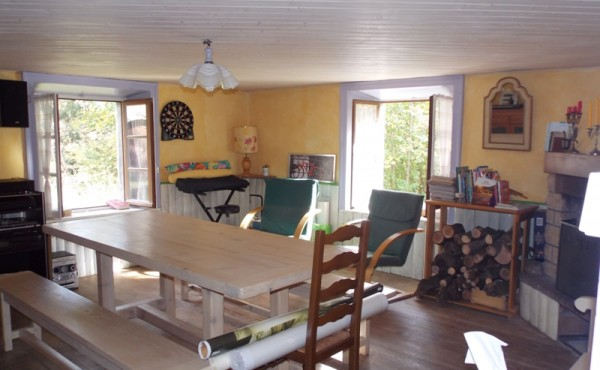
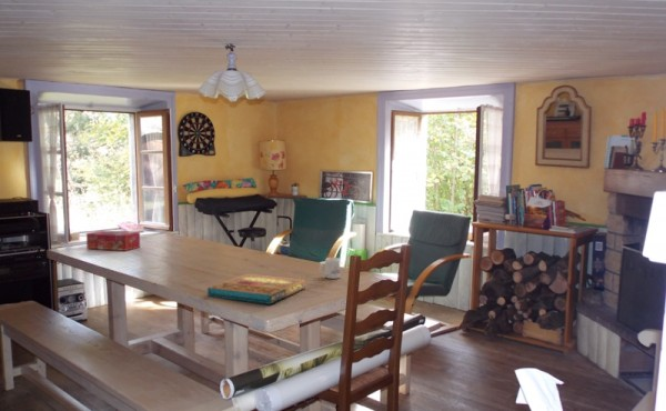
+ pizza box (258, 288)
+ mug (329, 268)
+ tissue box (113, 240)
